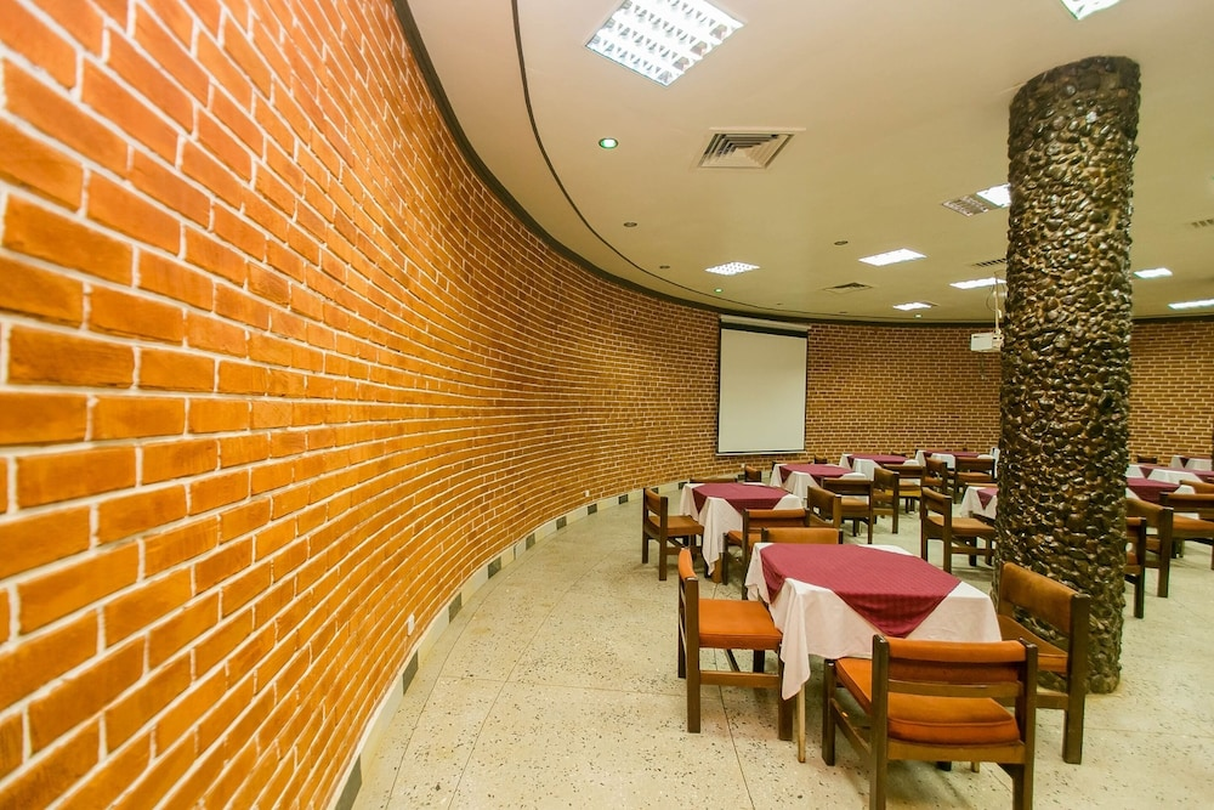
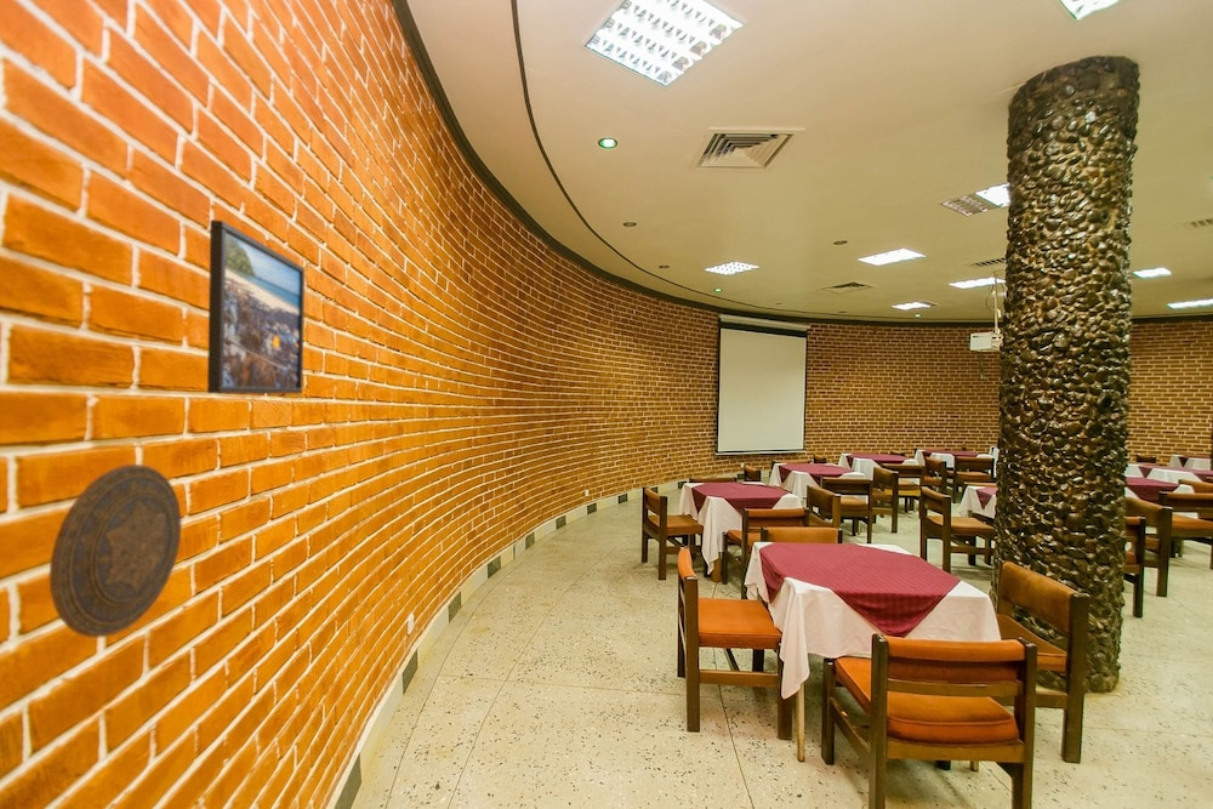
+ decorative plate (132, 547)
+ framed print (263, 320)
